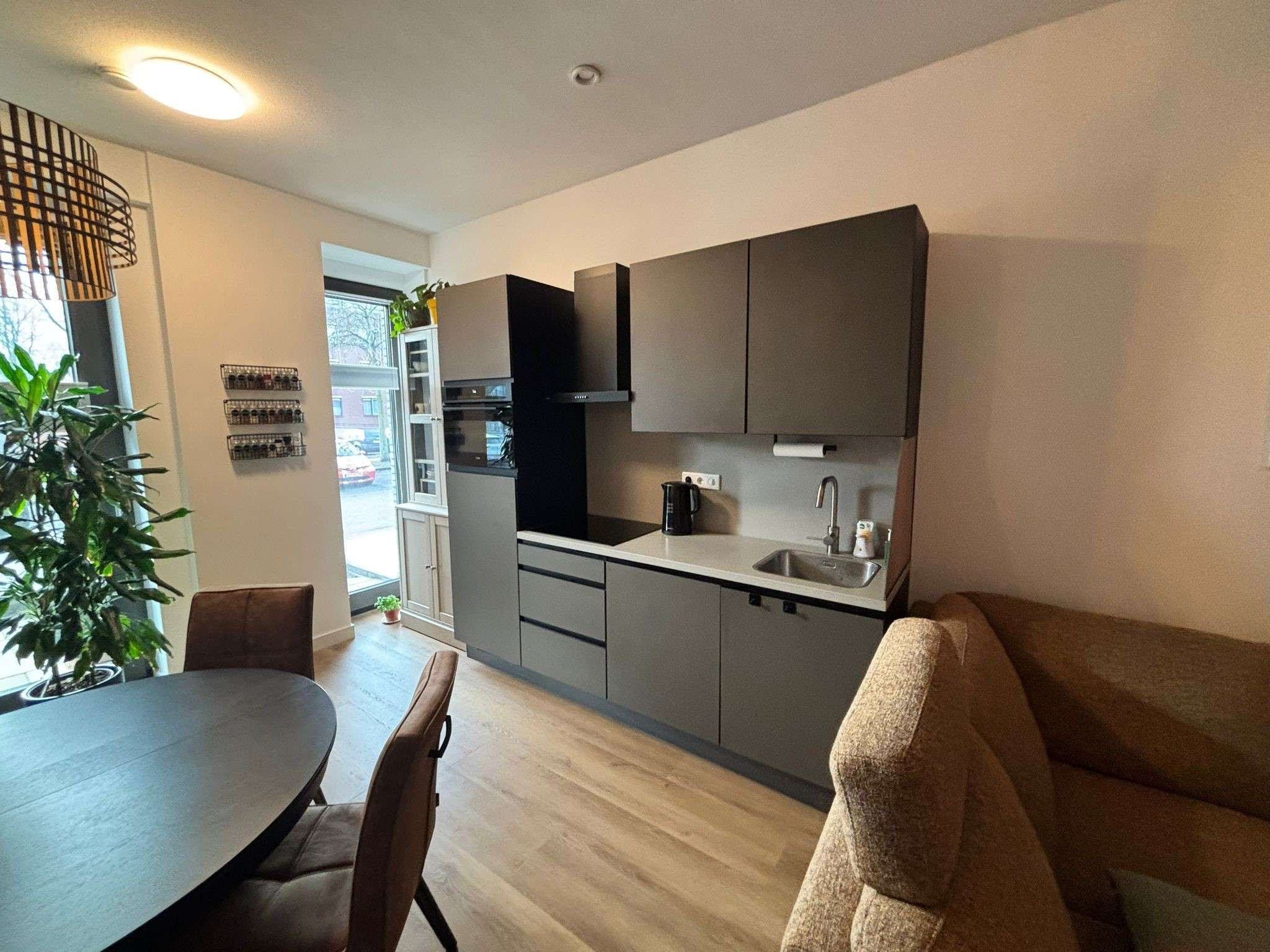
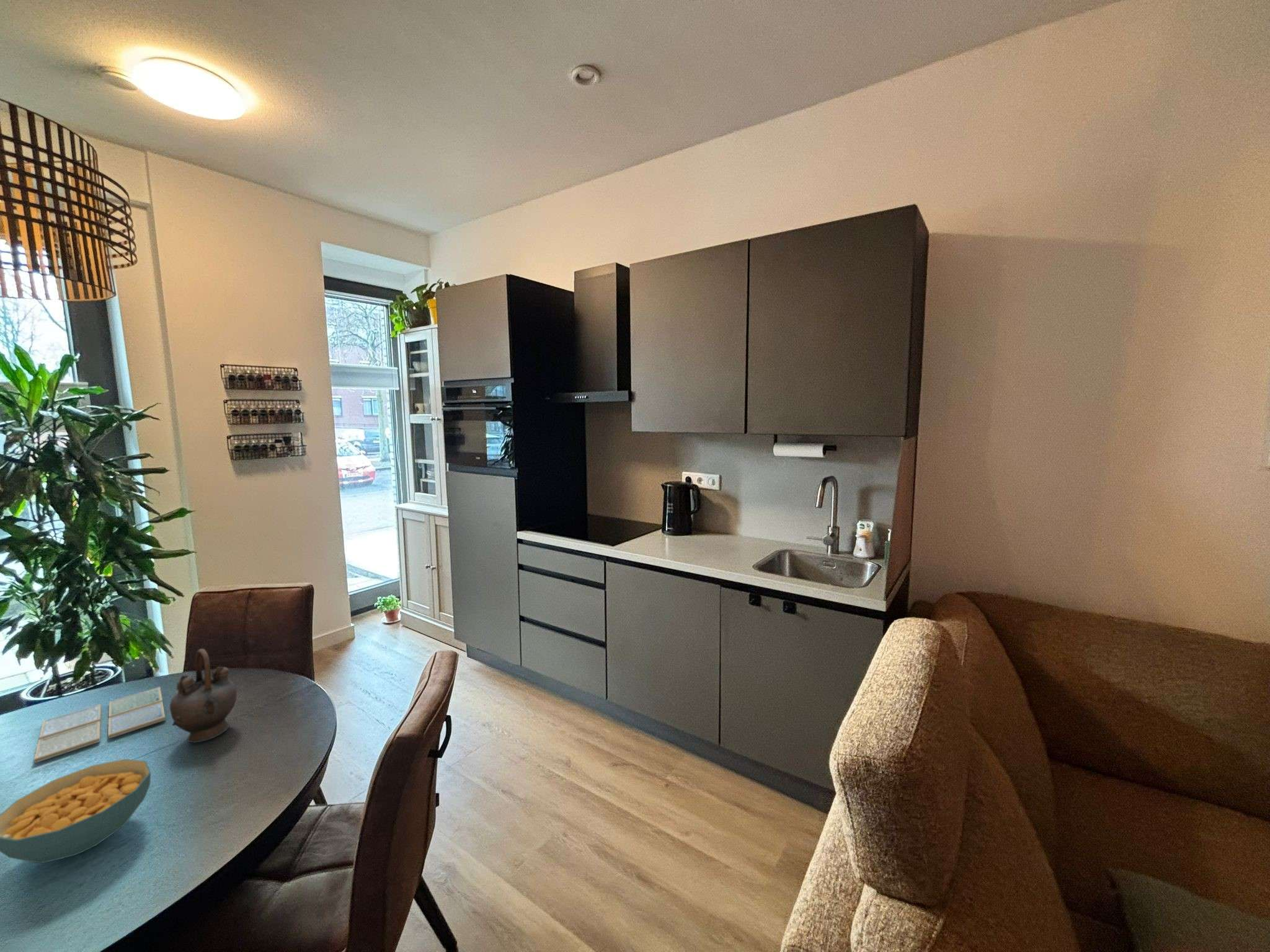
+ teapot (204, 694)
+ cereal bowl (80, 819)
+ drink coaster (100, 720)
